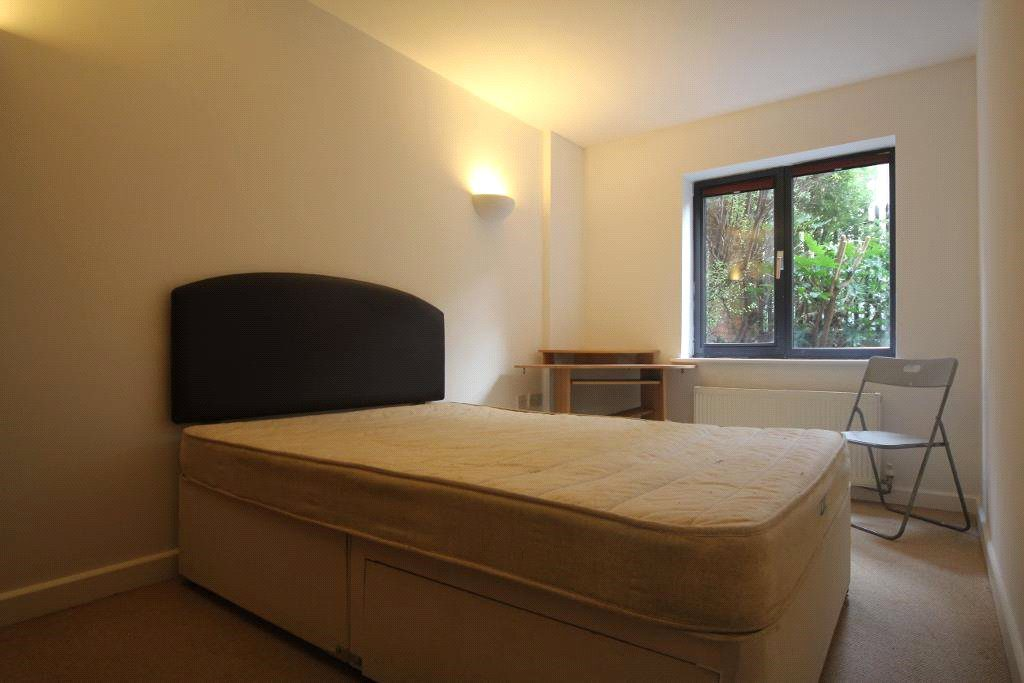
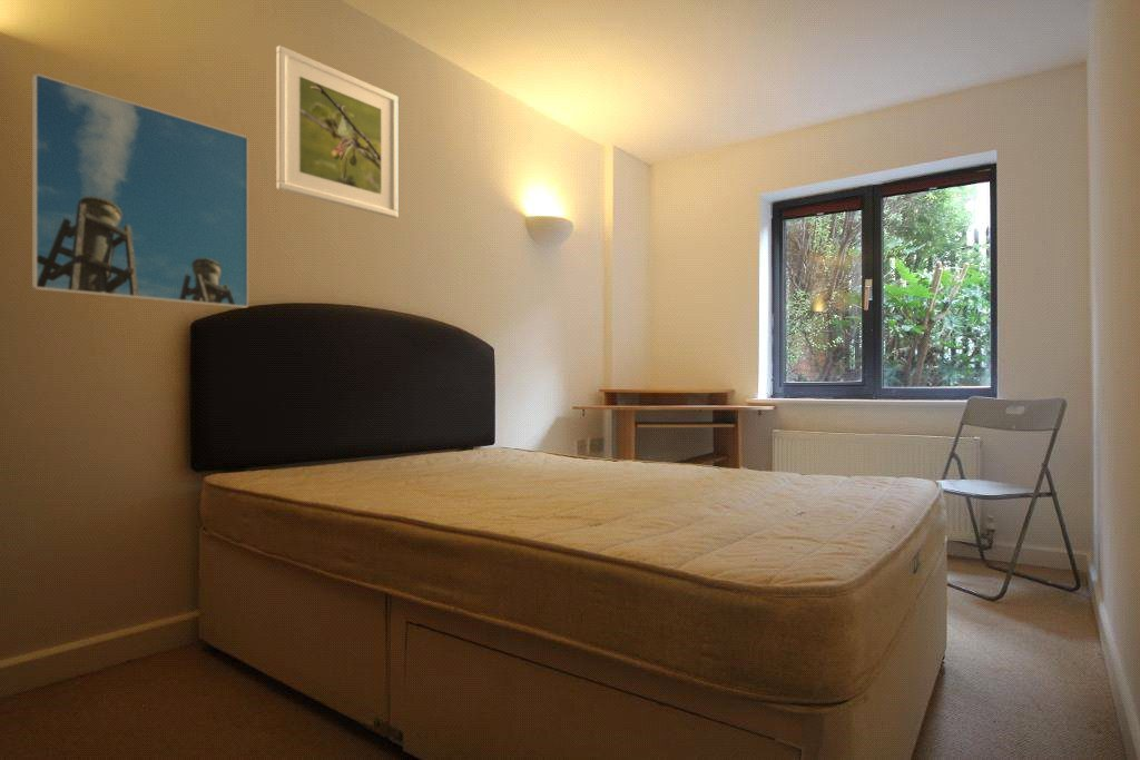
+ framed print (342, 139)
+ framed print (151, 204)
